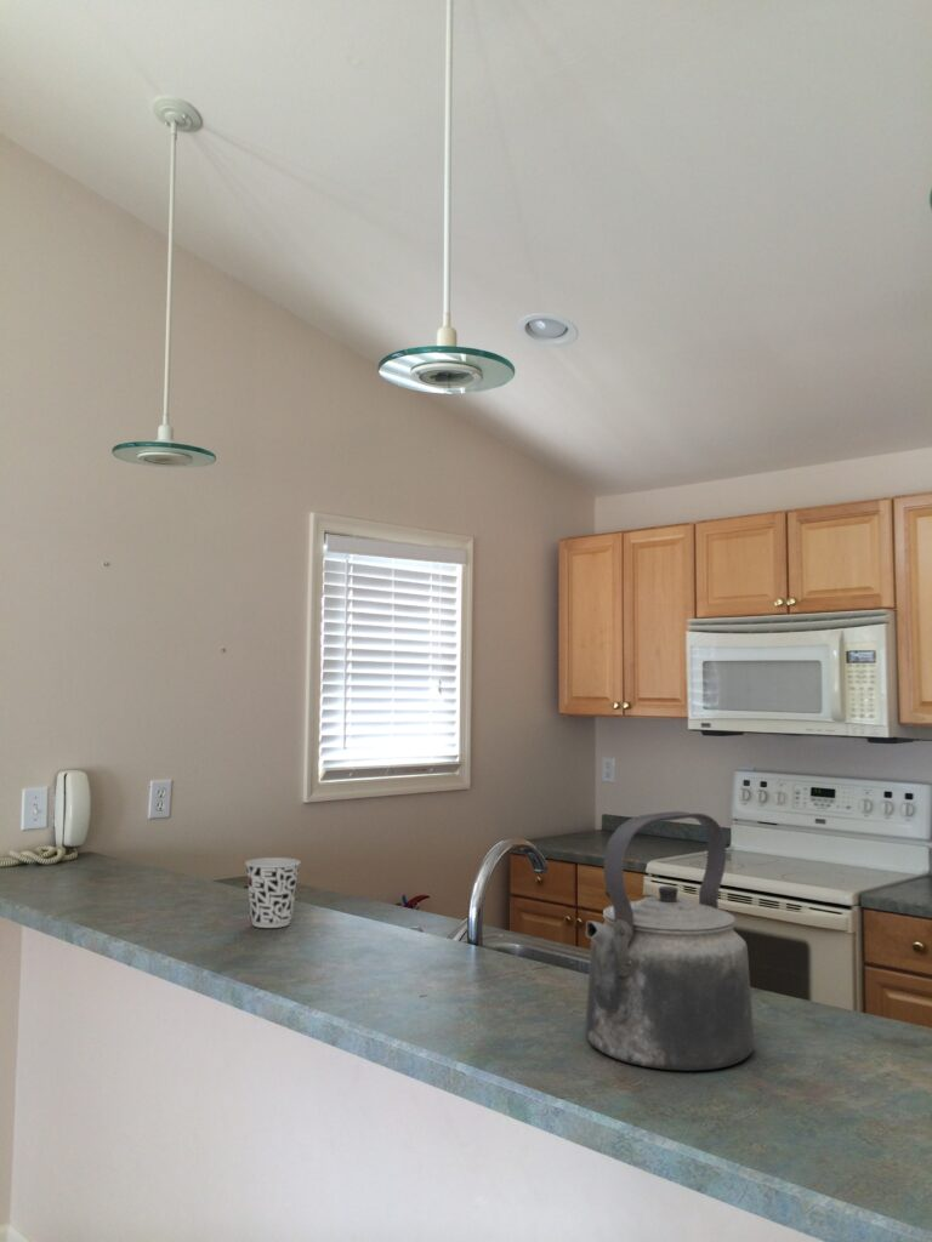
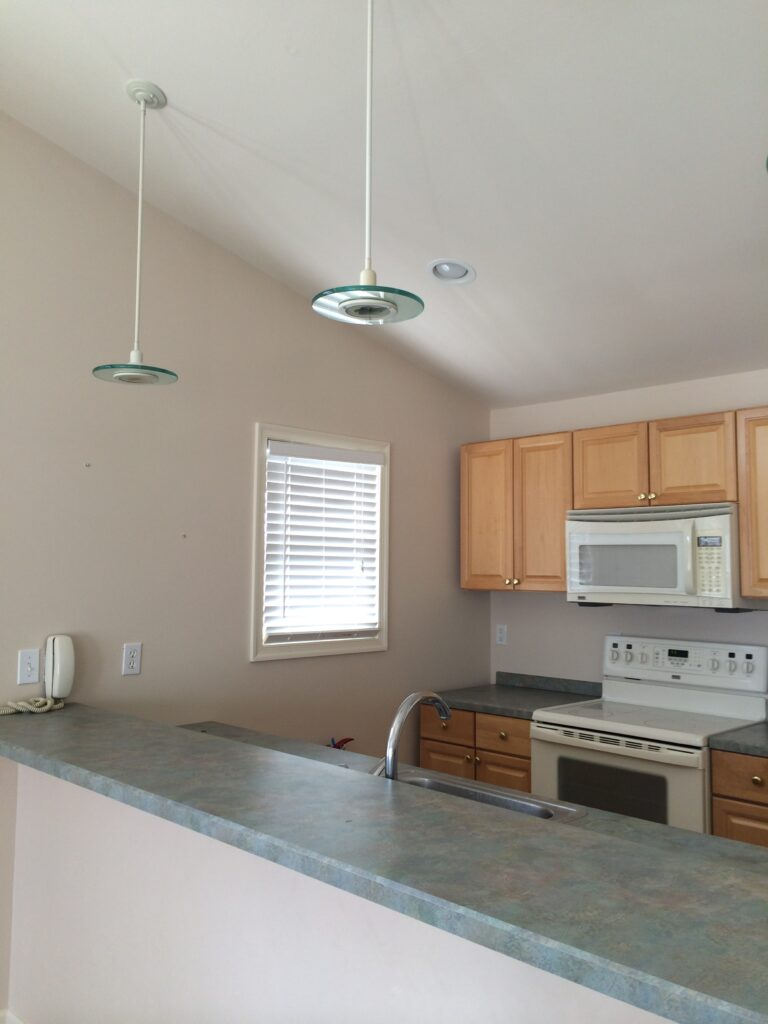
- kettle (658, 929)
- cup (272, 893)
